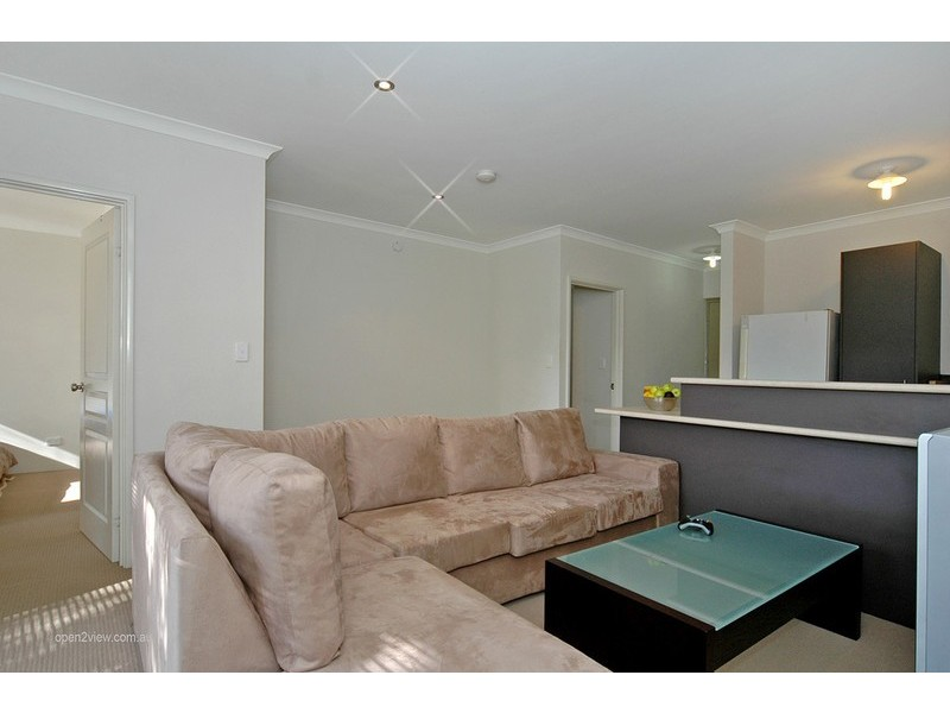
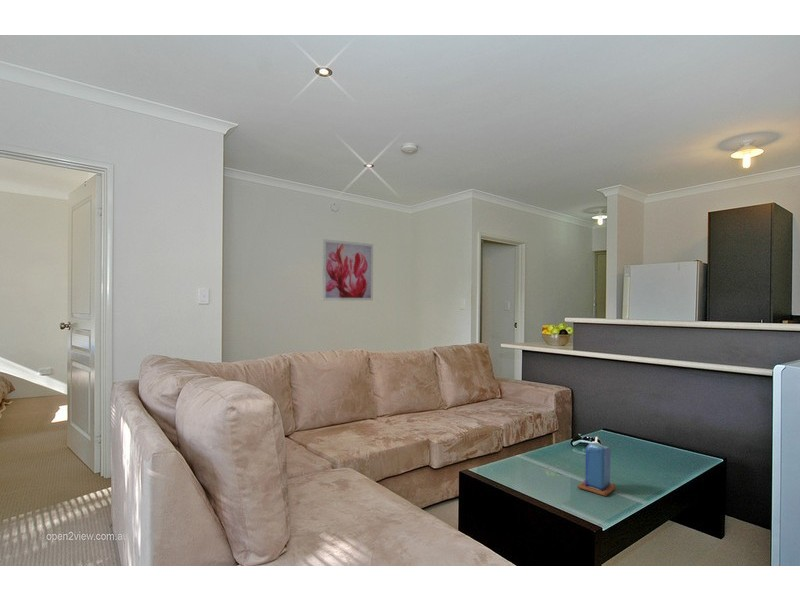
+ wall art (348, 271)
+ candle (596, 463)
